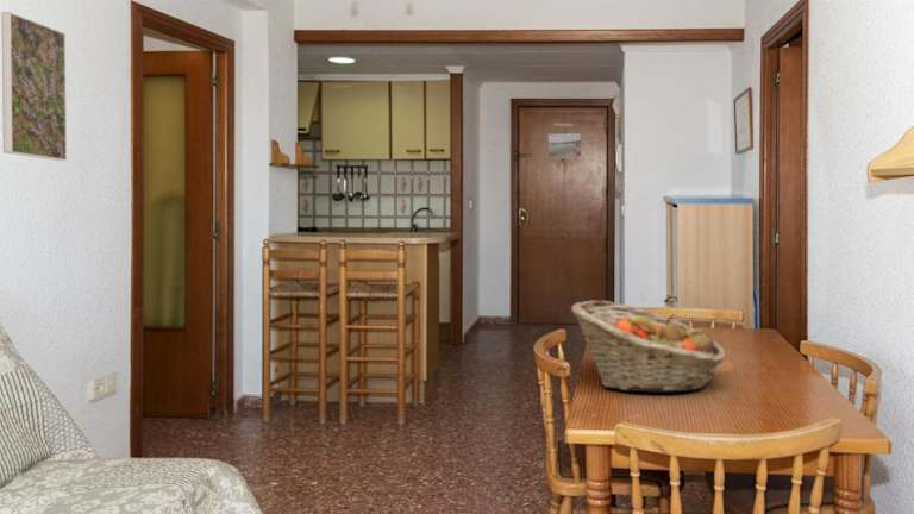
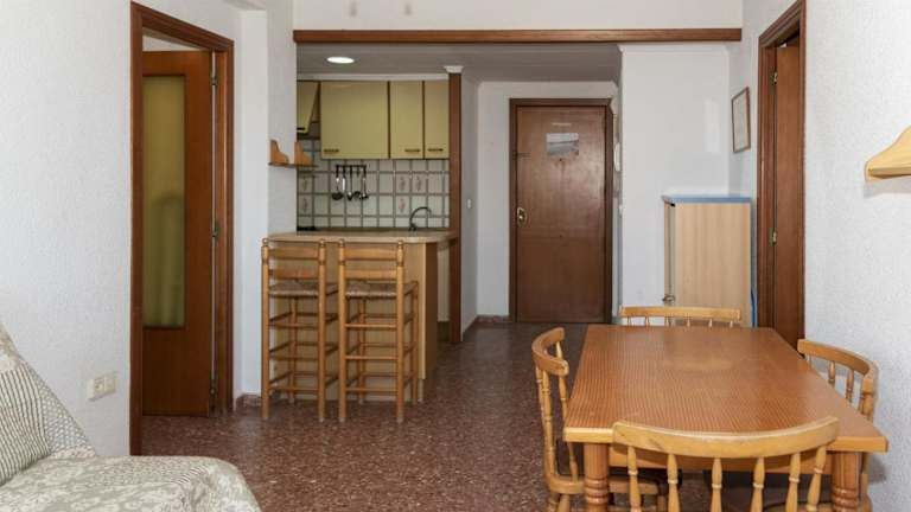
- fruit basket (647, 343)
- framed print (36, 89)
